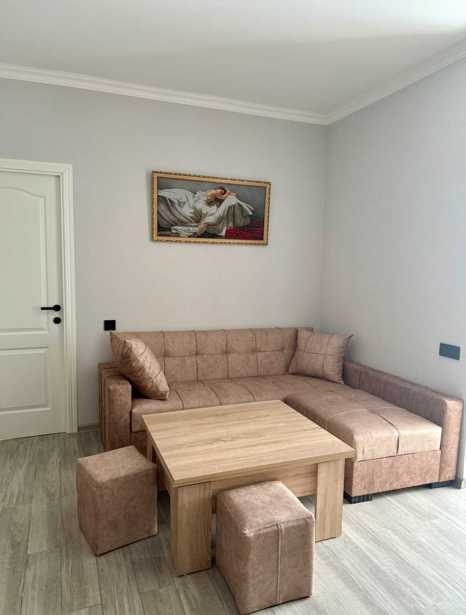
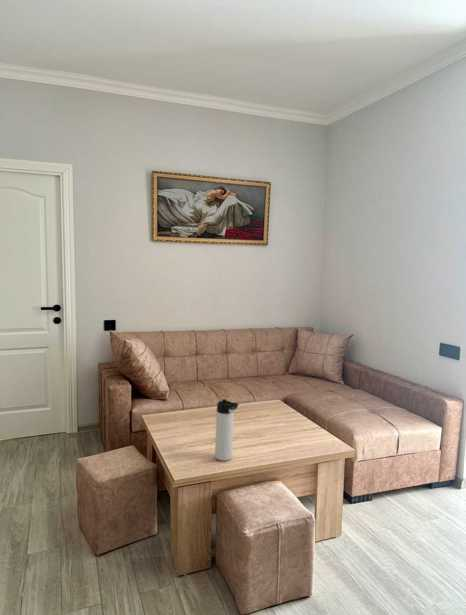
+ thermos bottle (227, 430)
